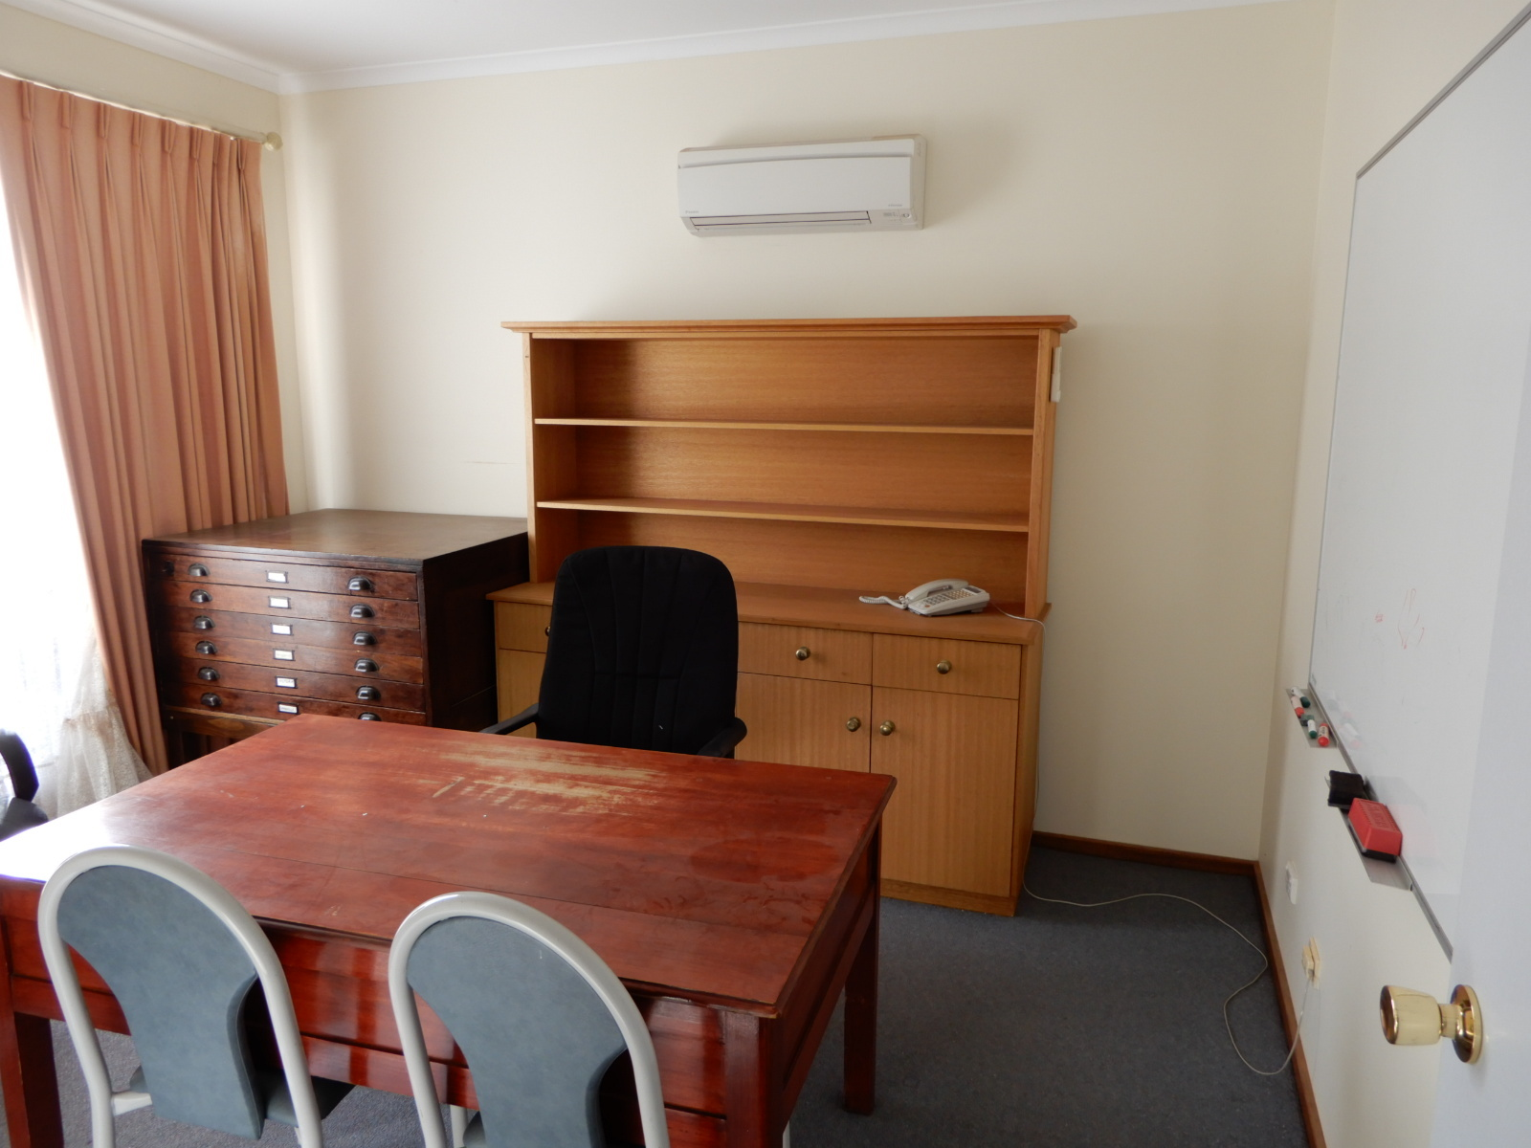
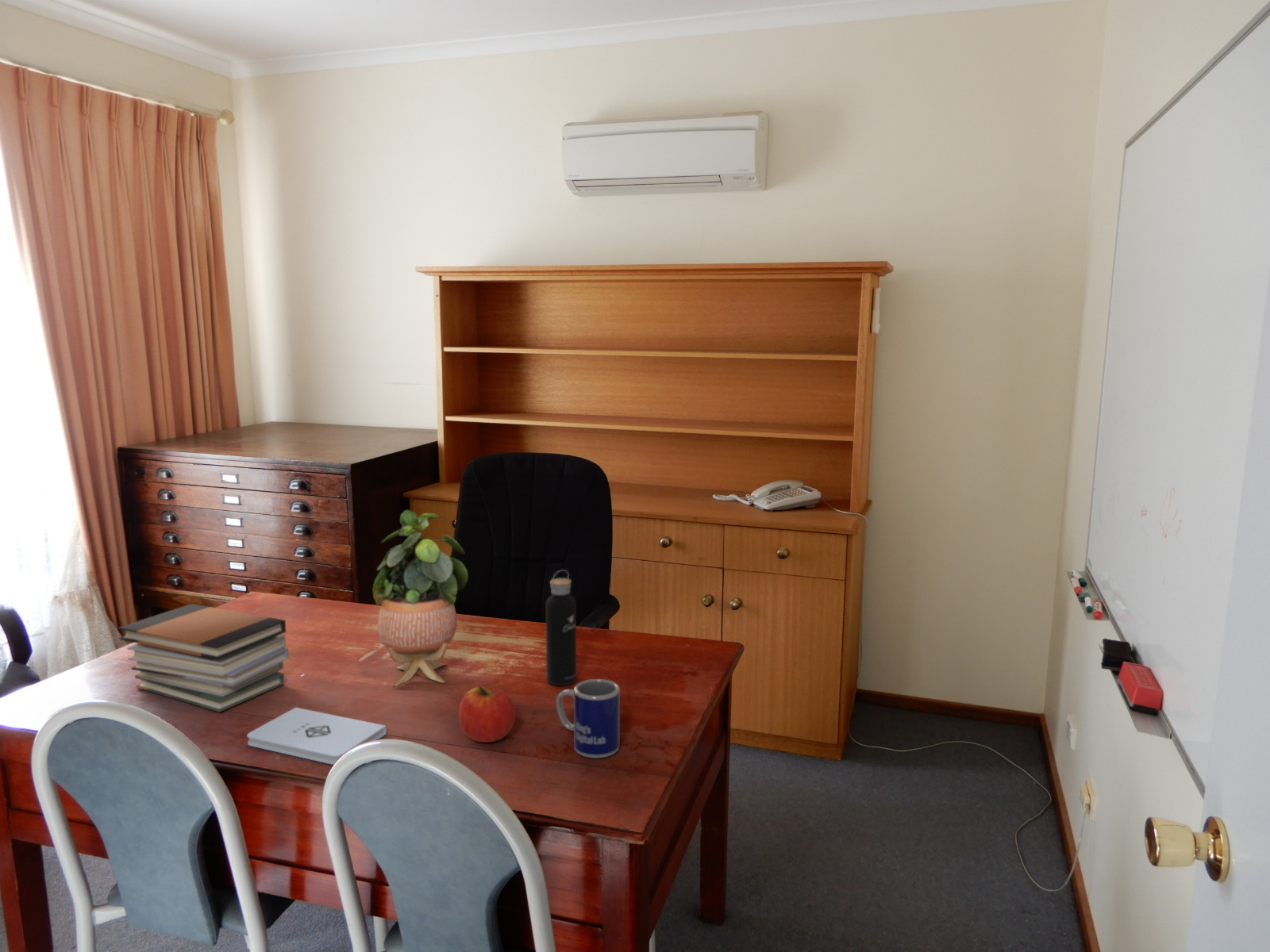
+ apple (487, 711)
+ water bottle (560, 625)
+ potted plant (421, 593)
+ book stack (208, 654)
+ mug (587, 716)
+ notepad (316, 735)
